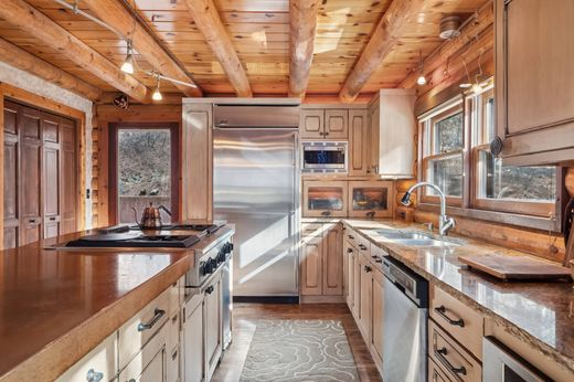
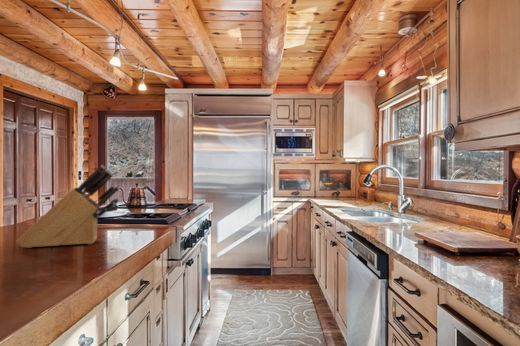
+ knife block (72, 204)
